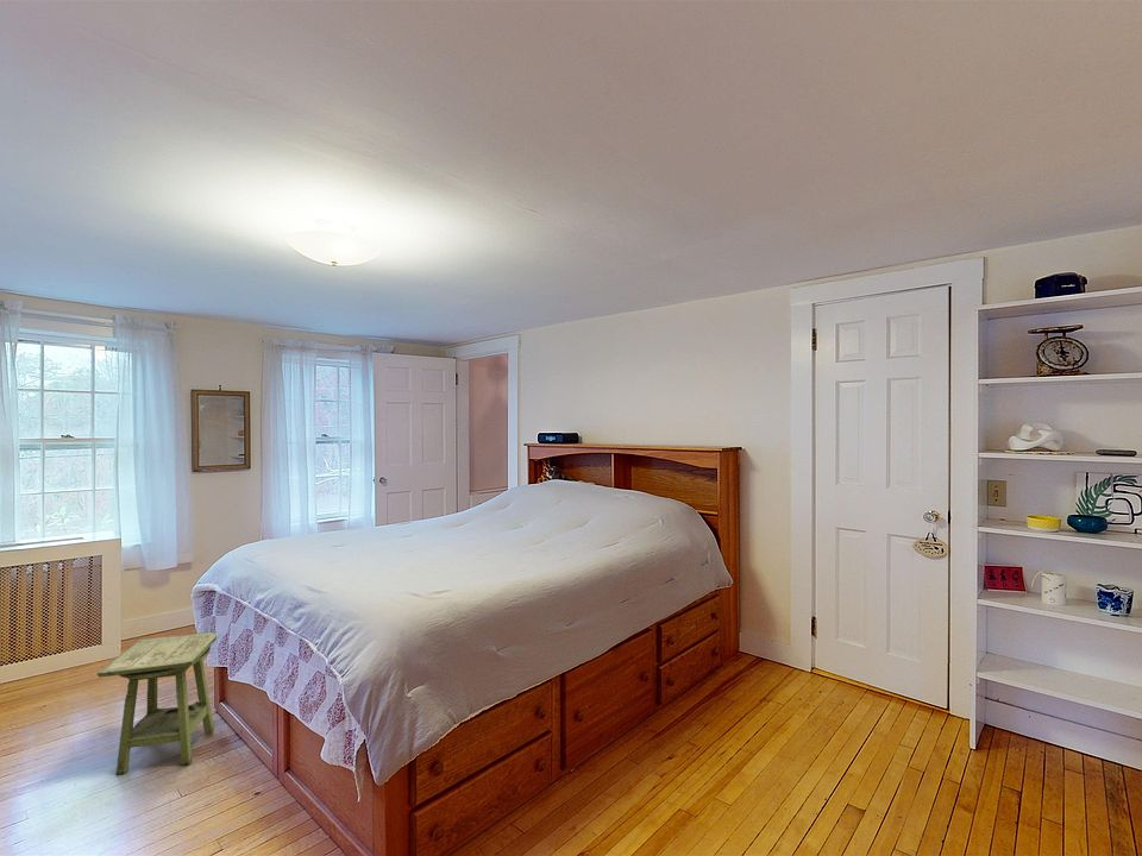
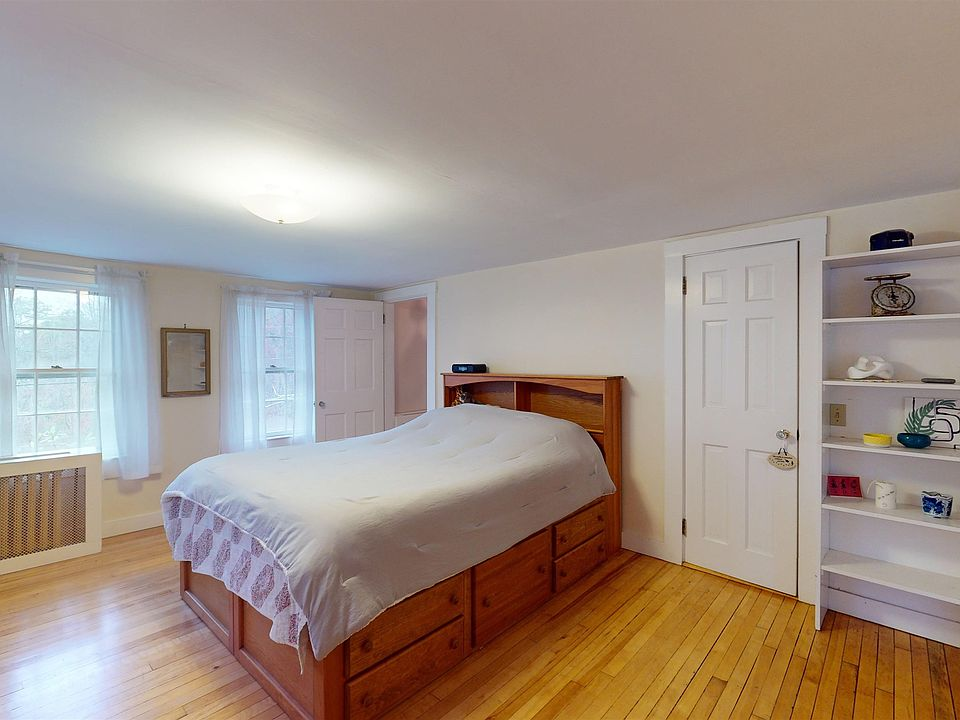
- side table (156, 700)
